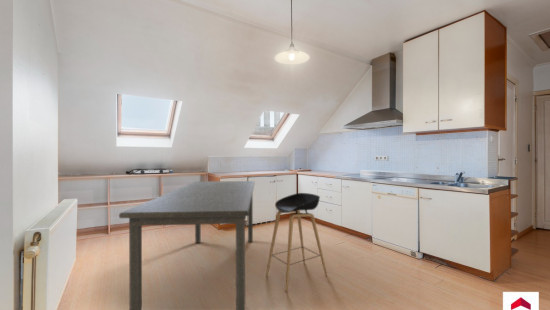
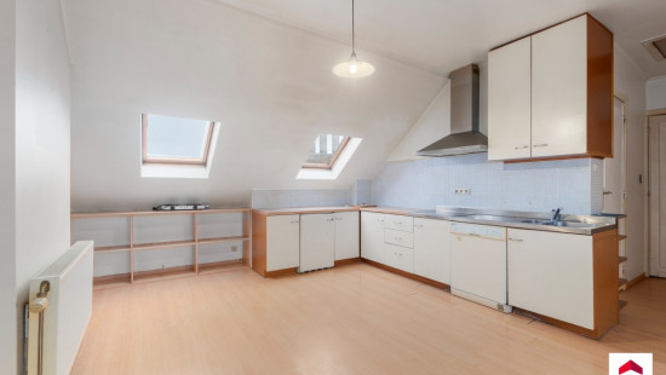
- dining table (212, 223)
- stool (300, 235)
